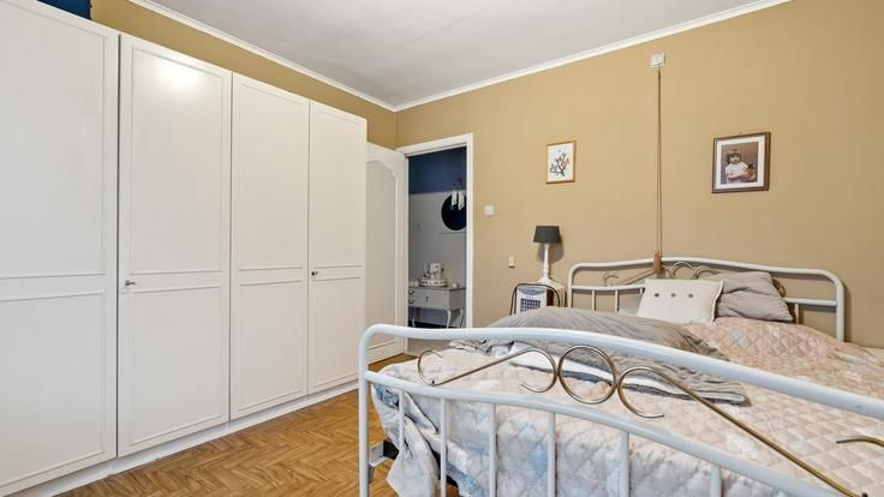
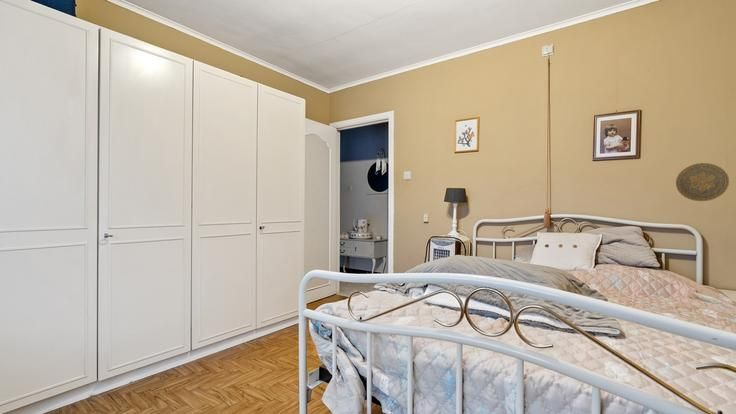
+ decorative plate (701, 182)
